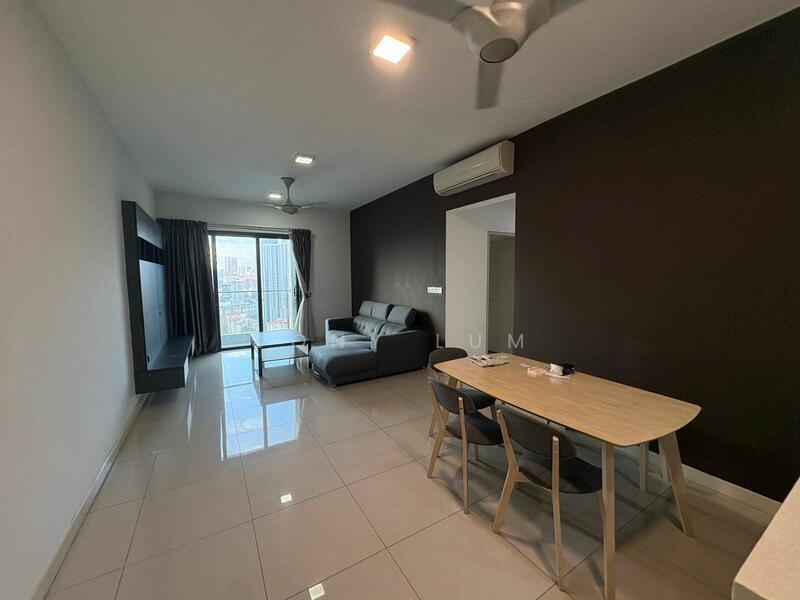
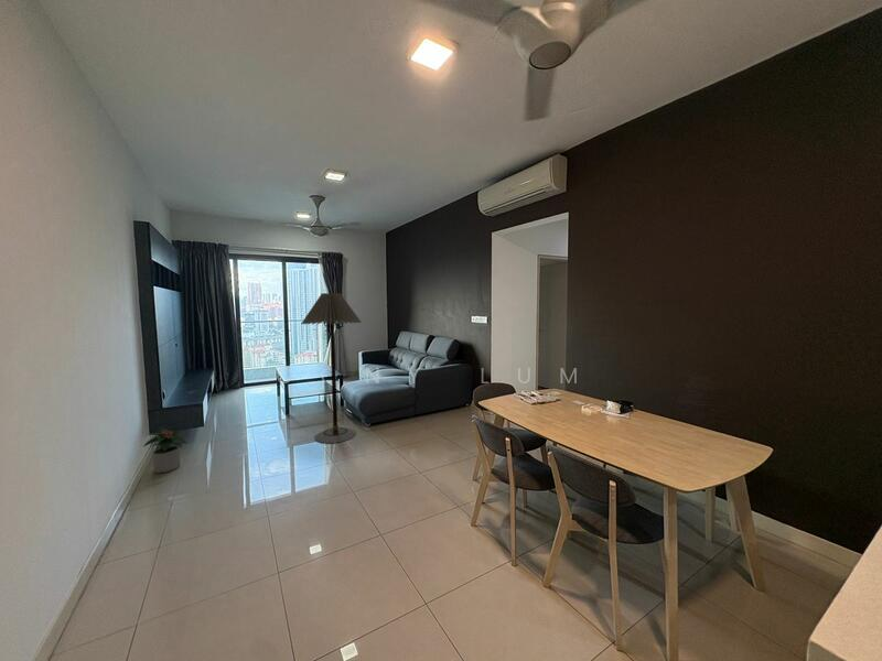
+ floor lamp (333, 365)
+ potted plant (166, 448)
